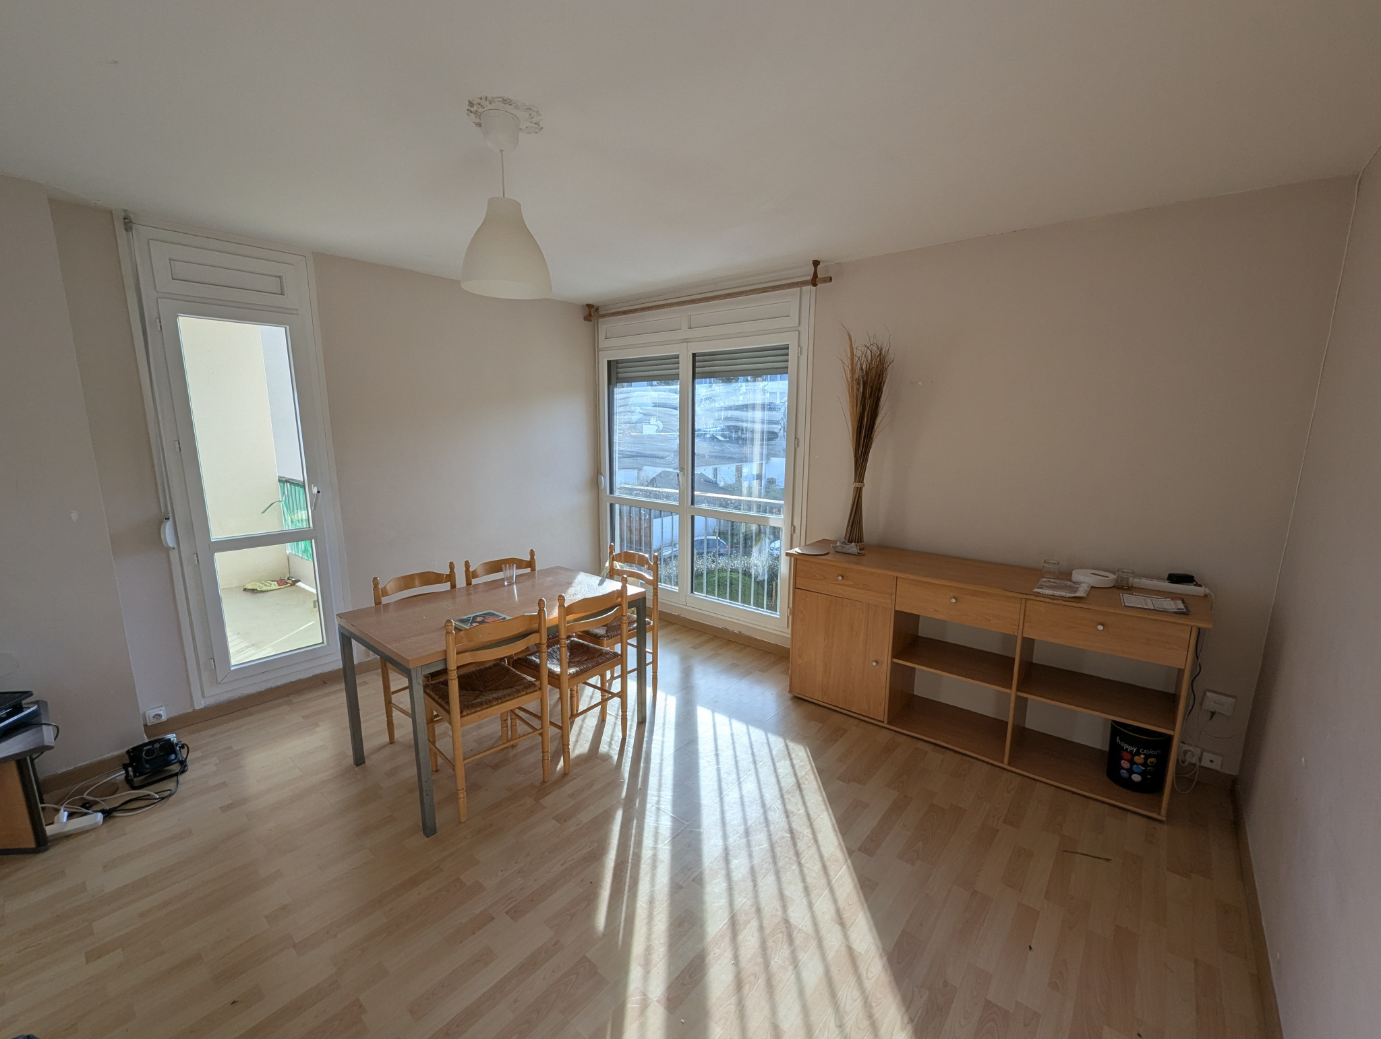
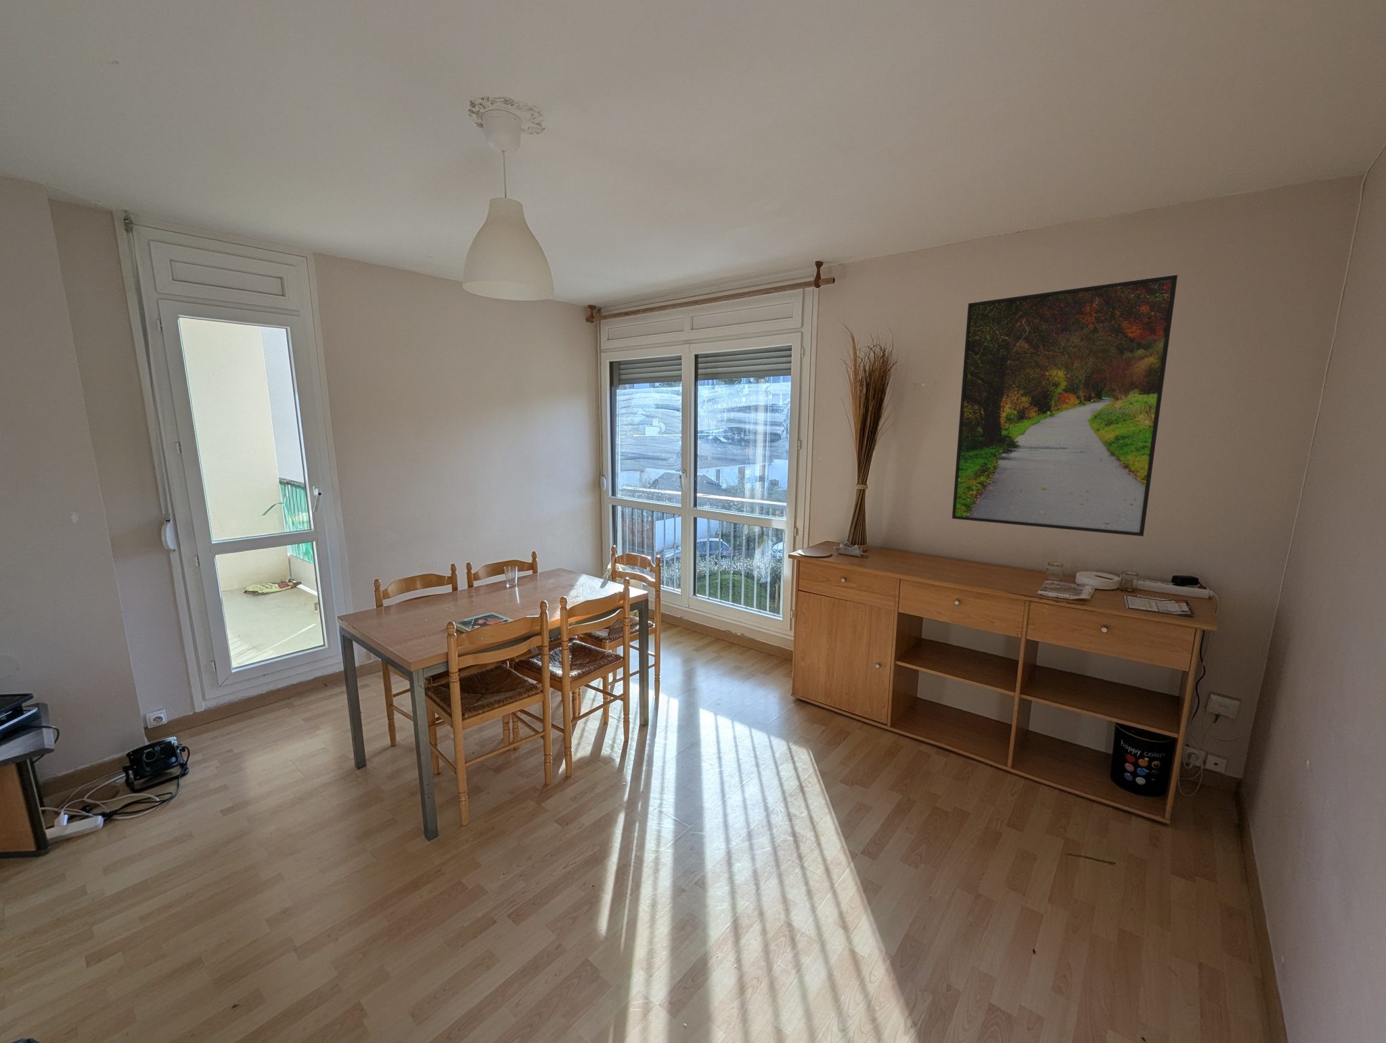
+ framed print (1051, 412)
